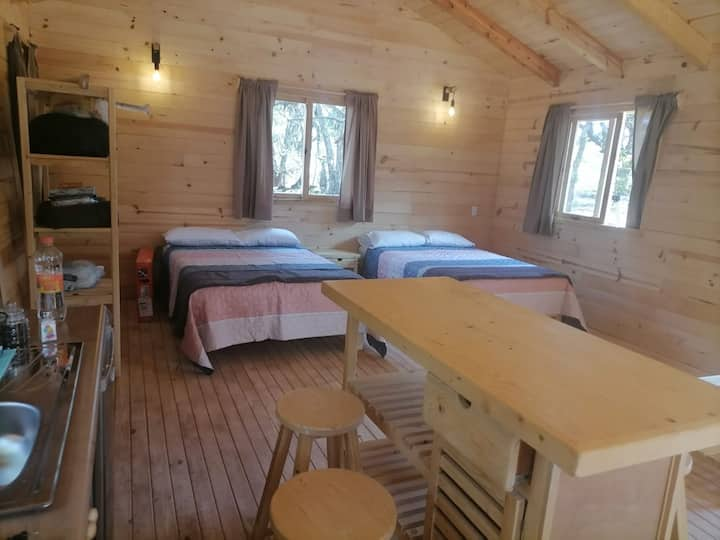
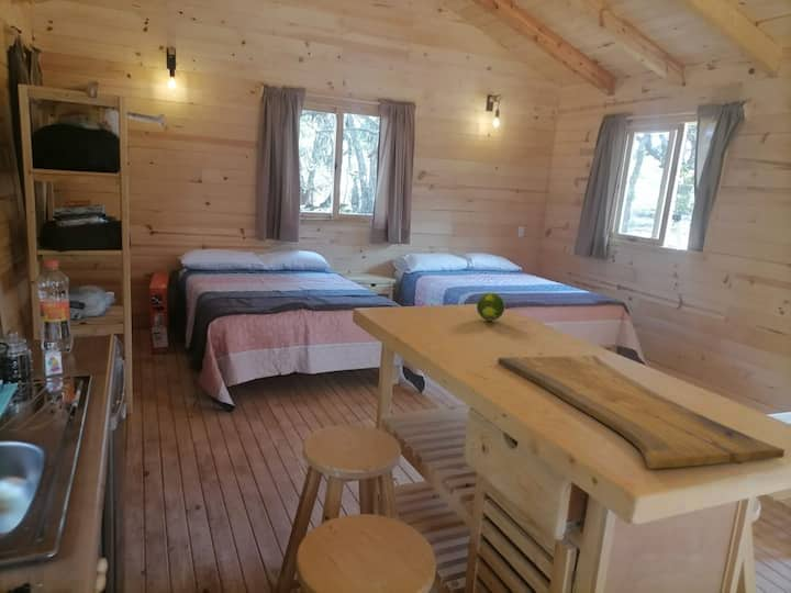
+ cutting board (615, 398)
+ fruit (490, 306)
